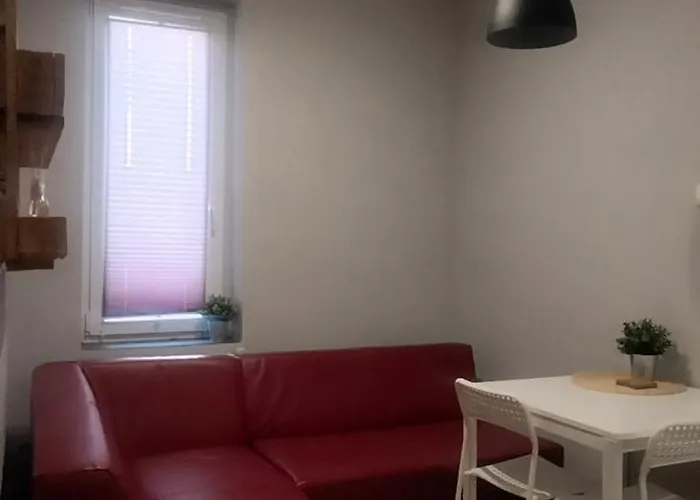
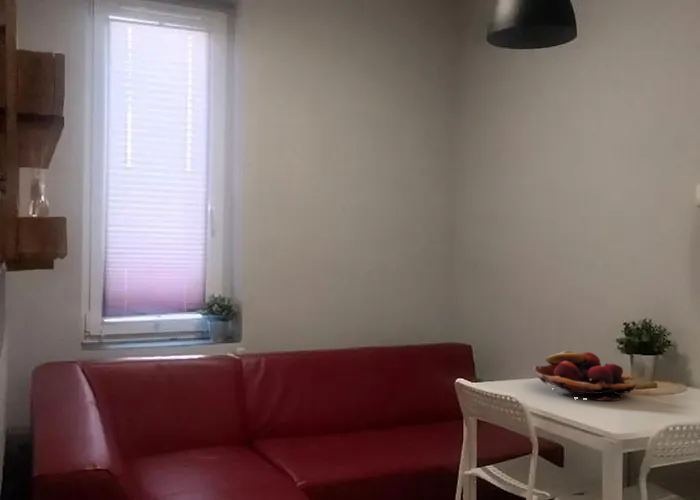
+ fruit basket (582, 373)
